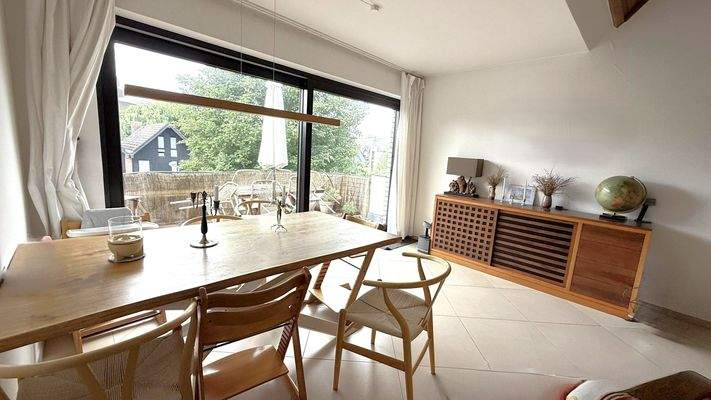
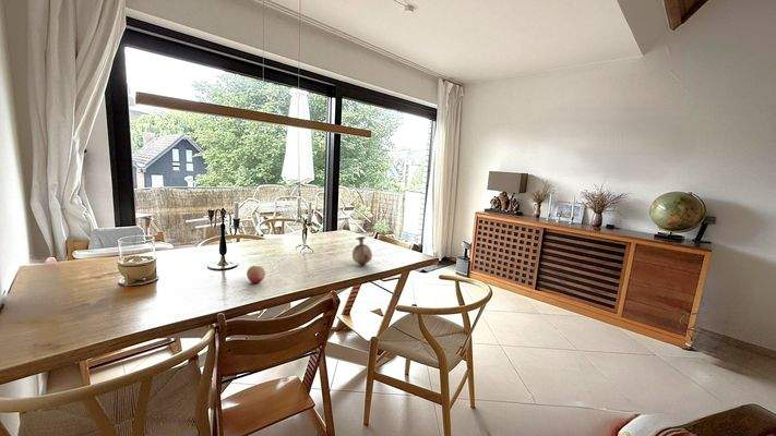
+ vase (362, 251)
+ fruit (255, 274)
